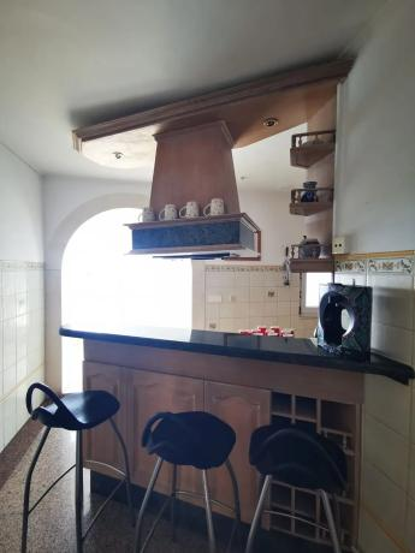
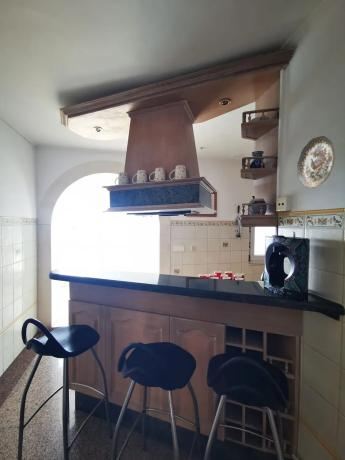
+ decorative plate (316, 162)
